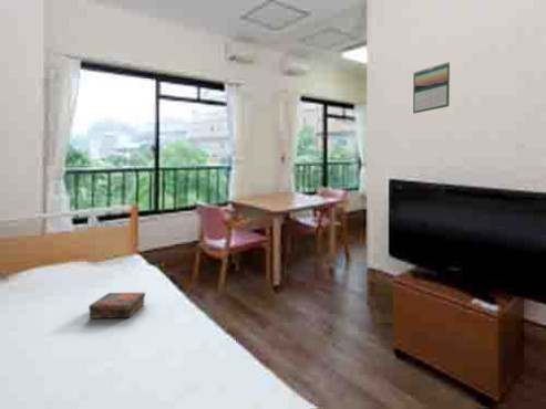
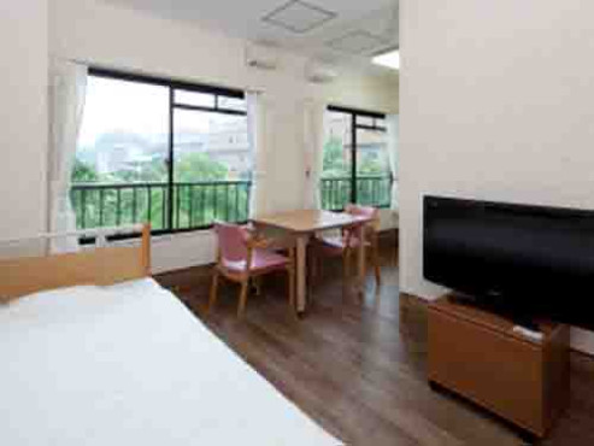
- calendar (430, 87)
- book (119, 304)
